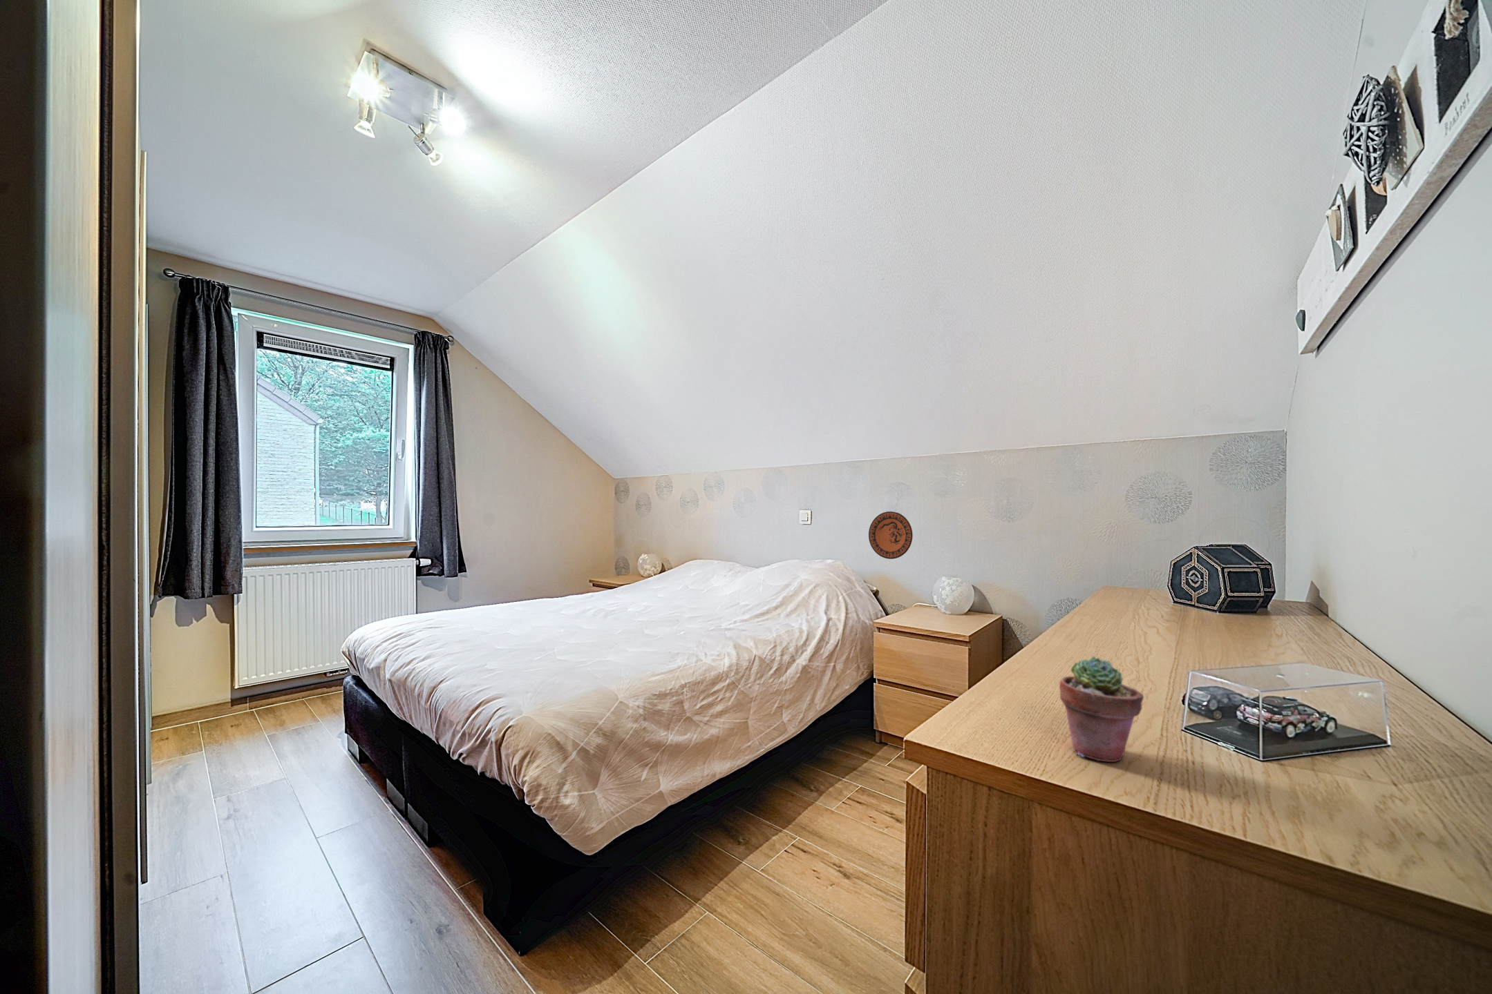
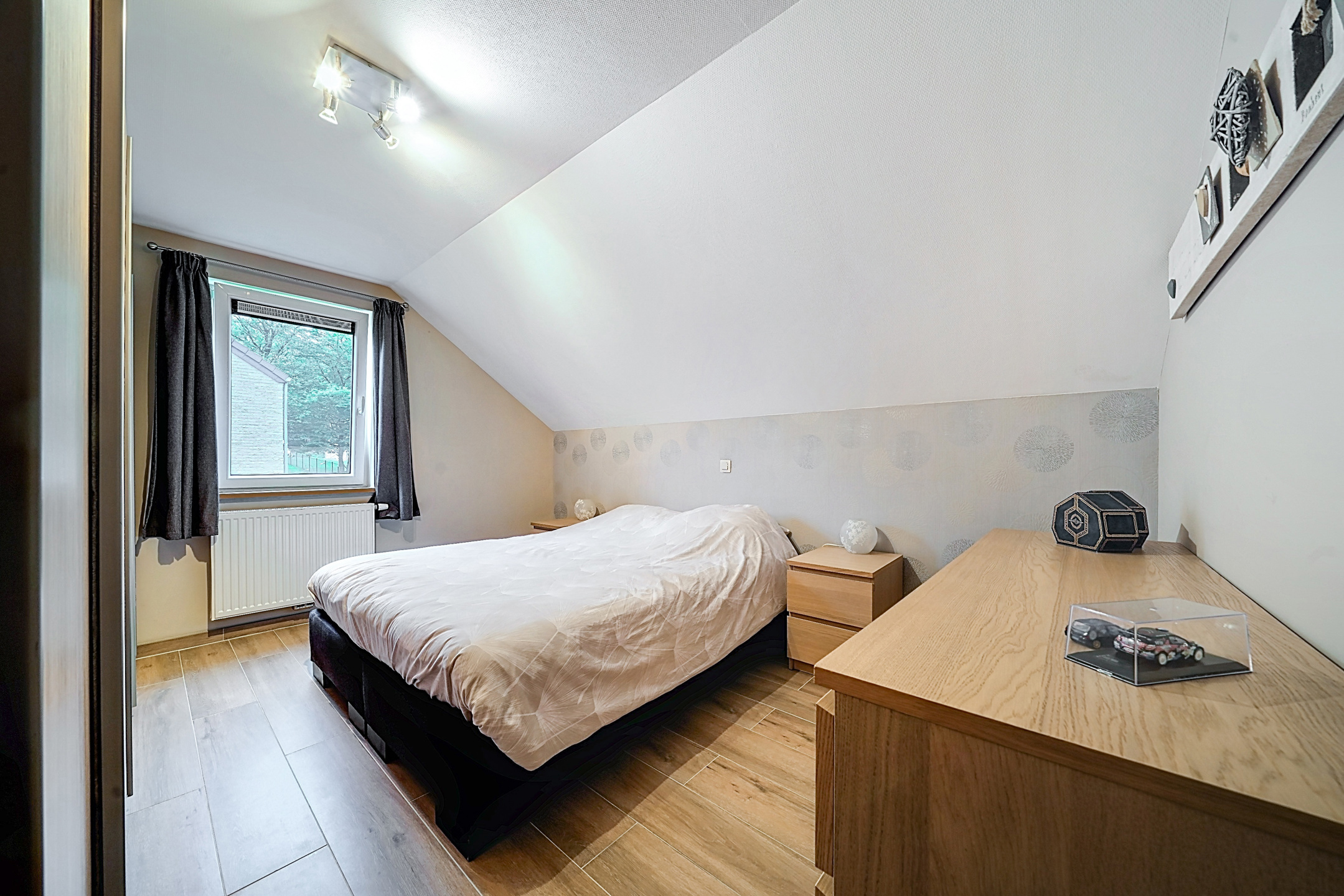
- potted succulent (1099, 704)
- decorative plate (890, 535)
